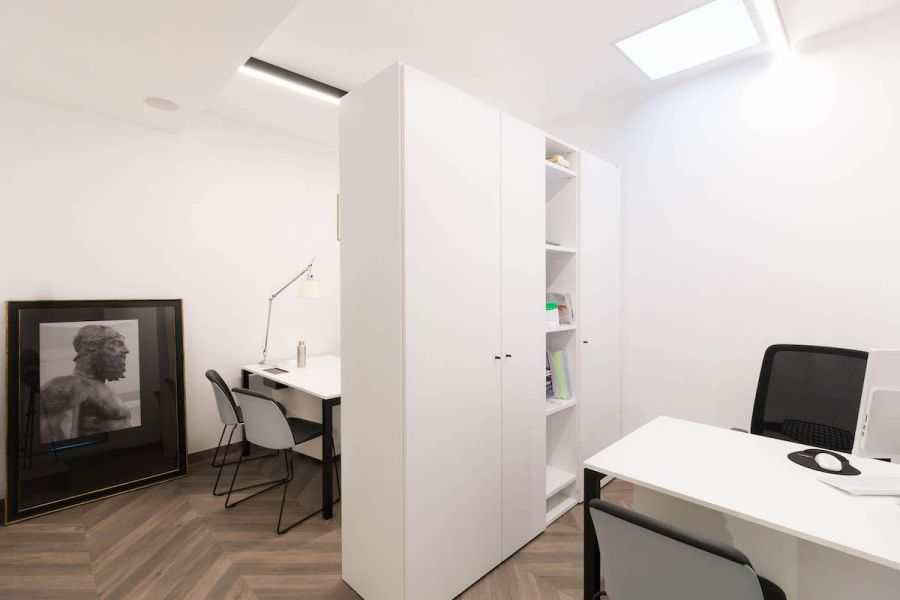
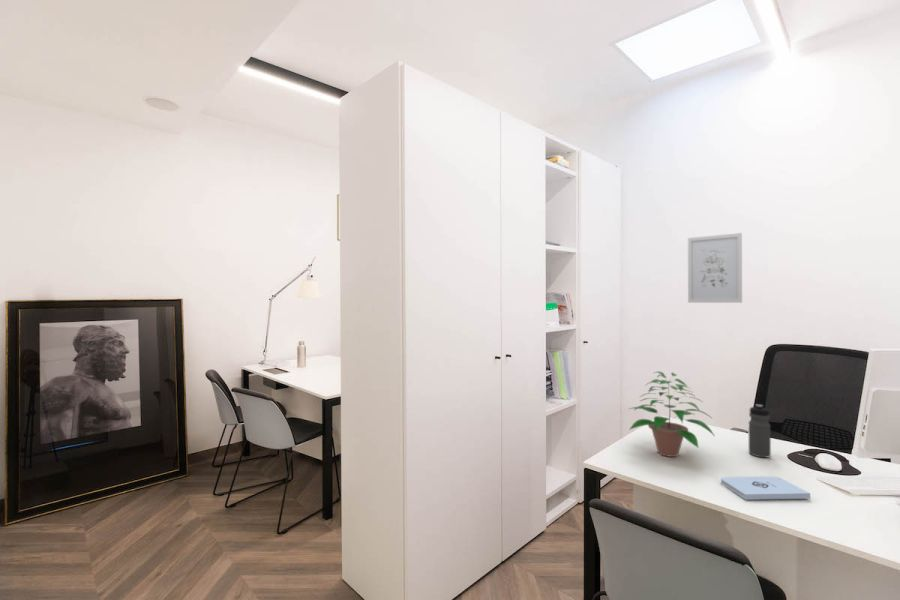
+ notepad (762, 487)
+ potted plant (669, 413)
+ wall art (713, 269)
+ water bottle (759, 429)
